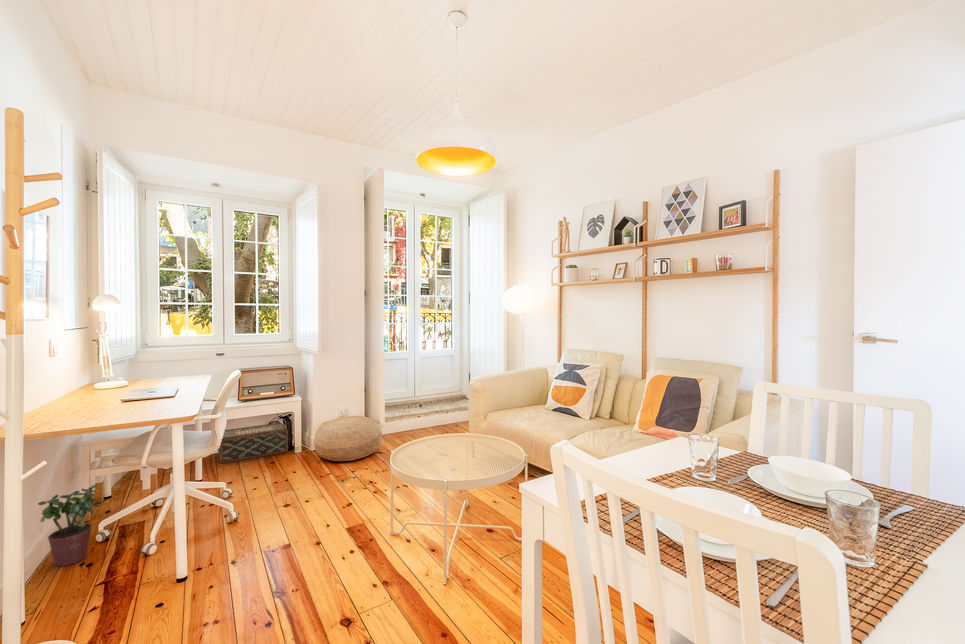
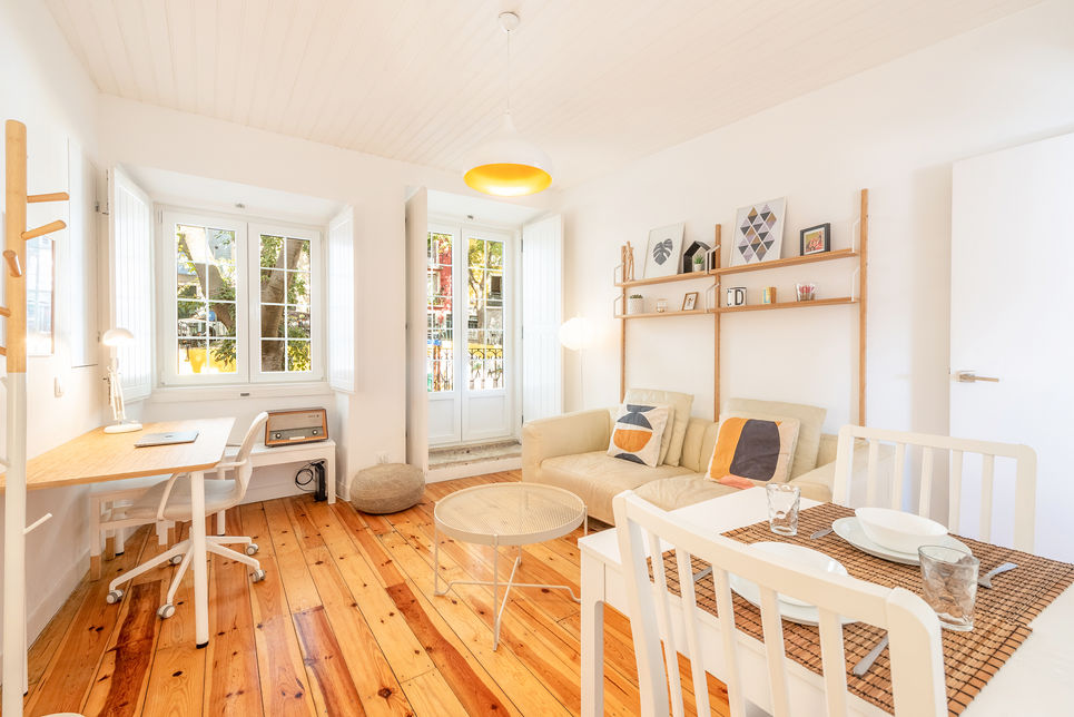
- woven basket (253, 441)
- potted plant (68, 525)
